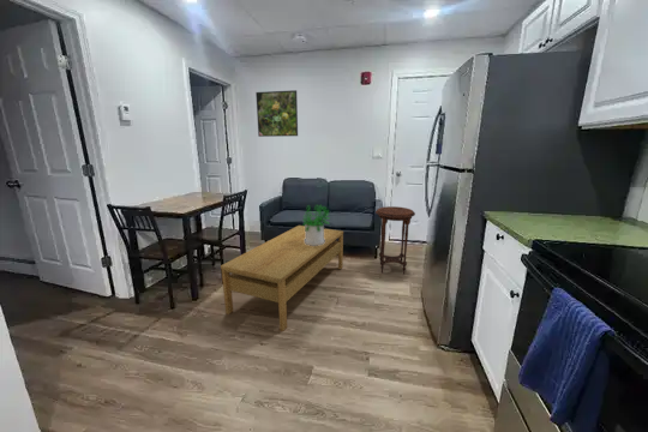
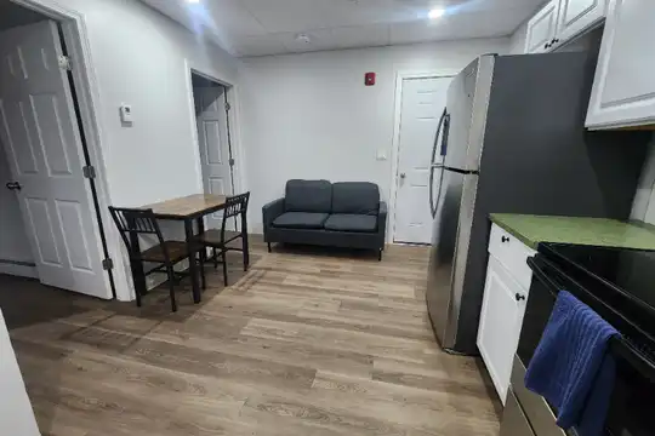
- side table (384, 240)
- potted plant (317, 223)
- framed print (276, 114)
- coffee table (292, 266)
